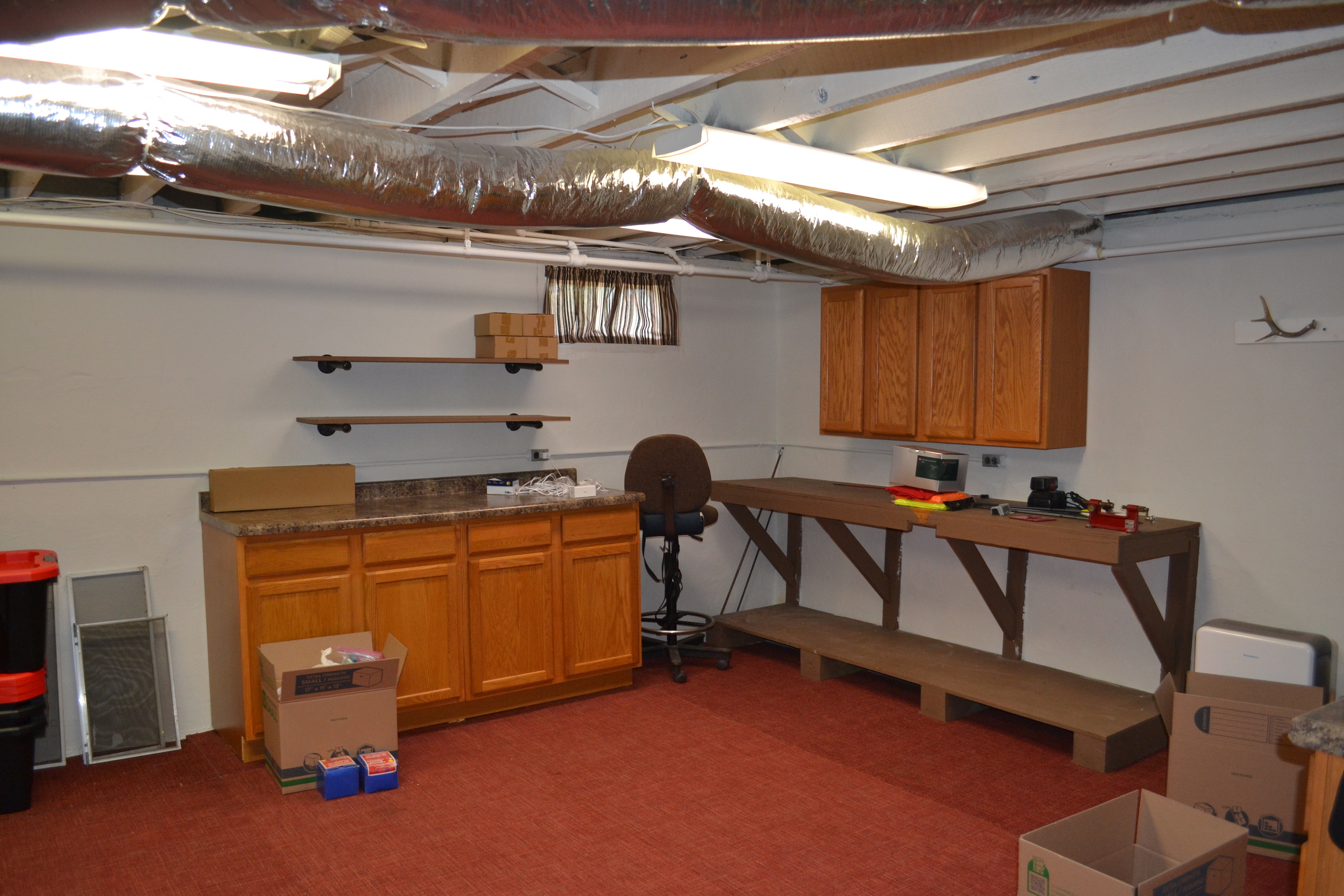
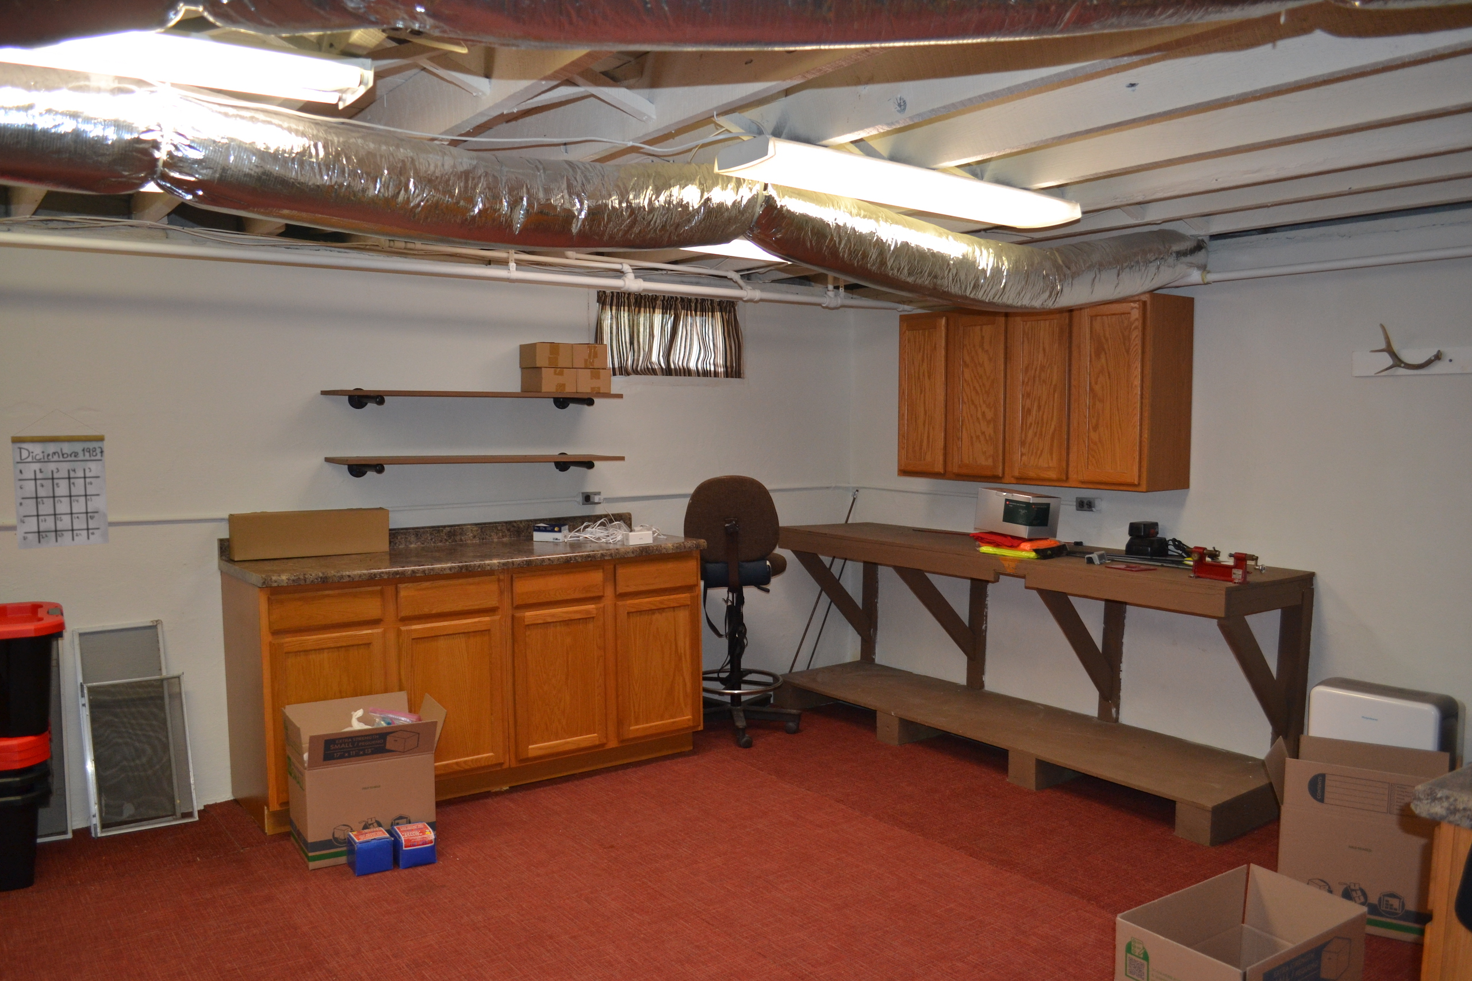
+ calendar (61, 477)
